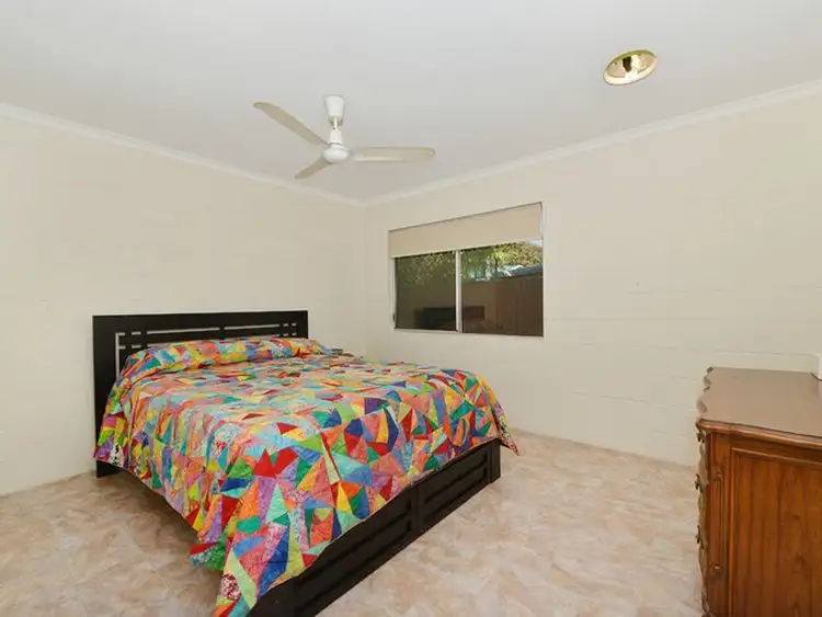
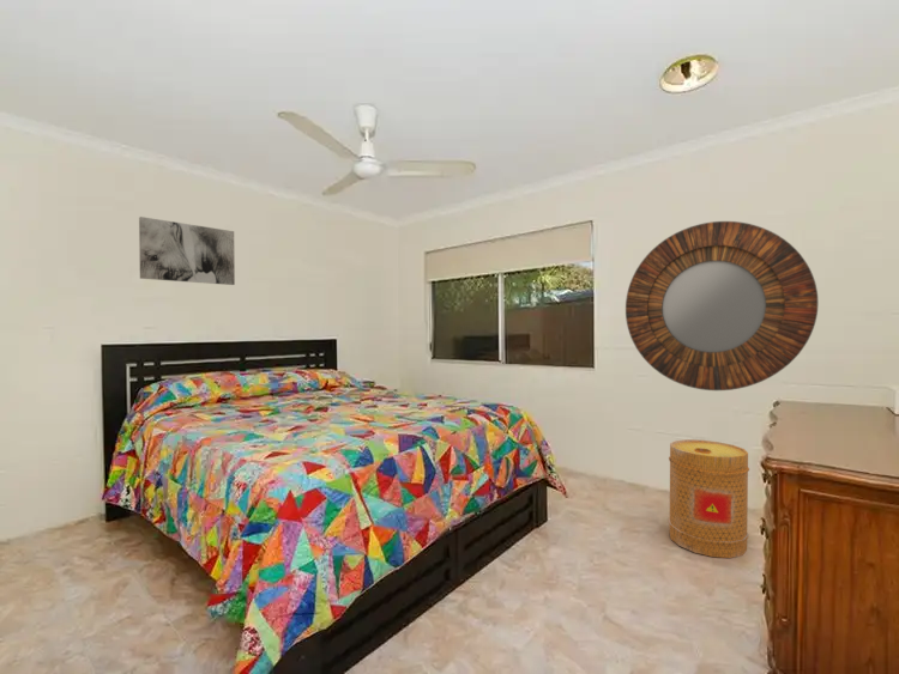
+ home mirror (710, 306)
+ wall art (189, 253)
+ basket (706, 494)
